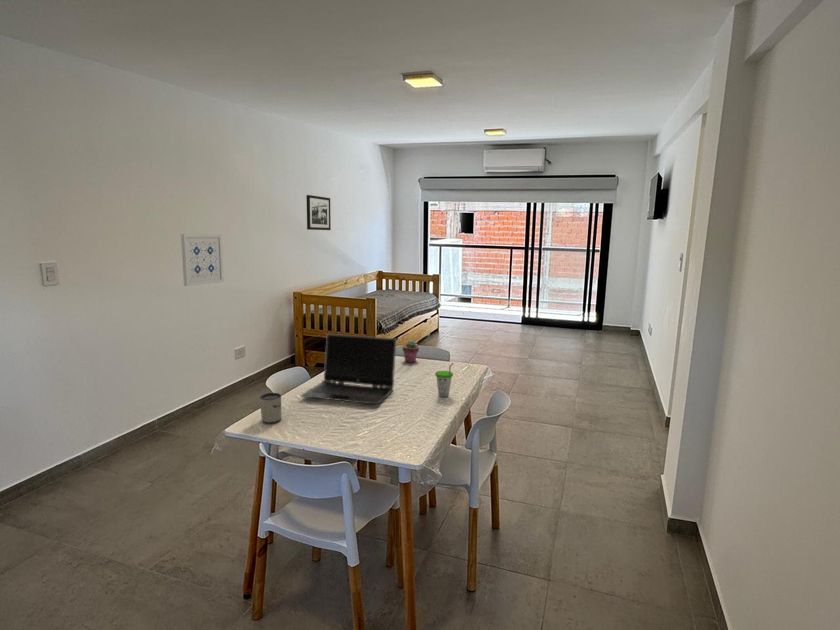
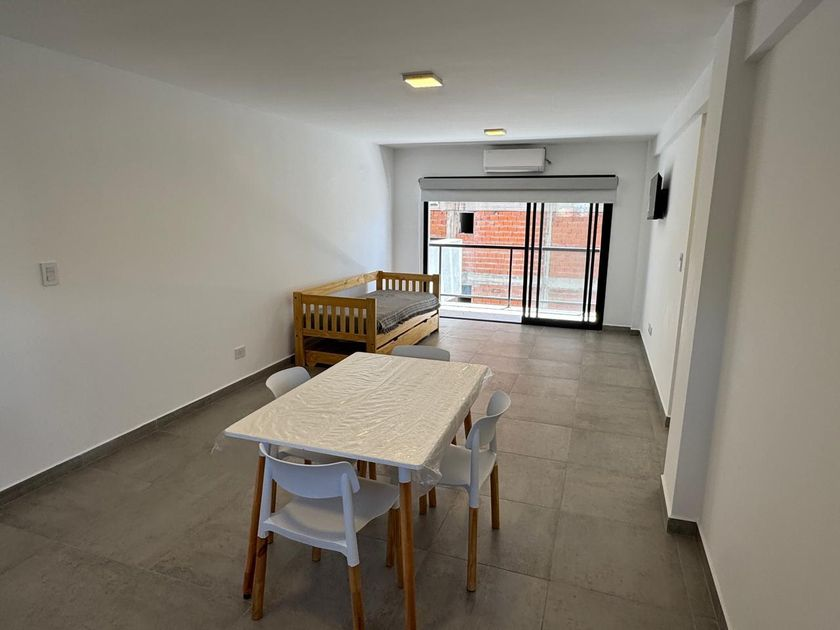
- picture frame (319, 213)
- mug (272, 406)
- wall art (203, 259)
- laptop computer (350, 367)
- cup (443, 379)
- potted succulent (410, 350)
